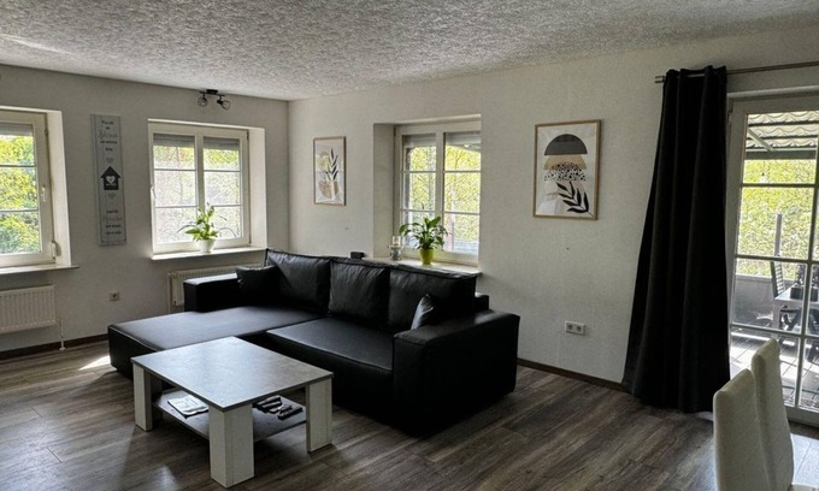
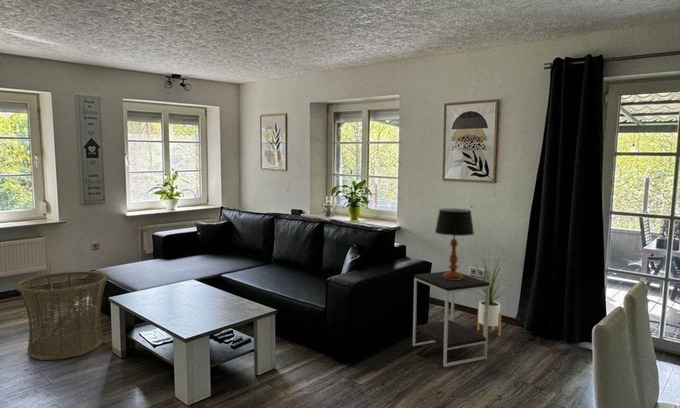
+ basket (65, 313)
+ table lamp (454, 244)
+ side table (451, 315)
+ house plant (491, 293)
